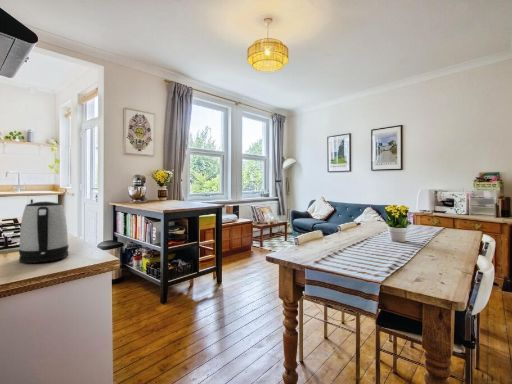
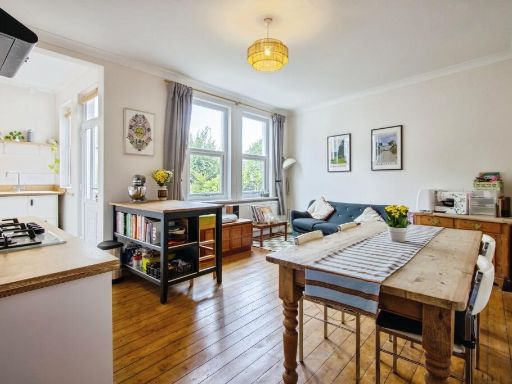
- kettle (44, 230)
